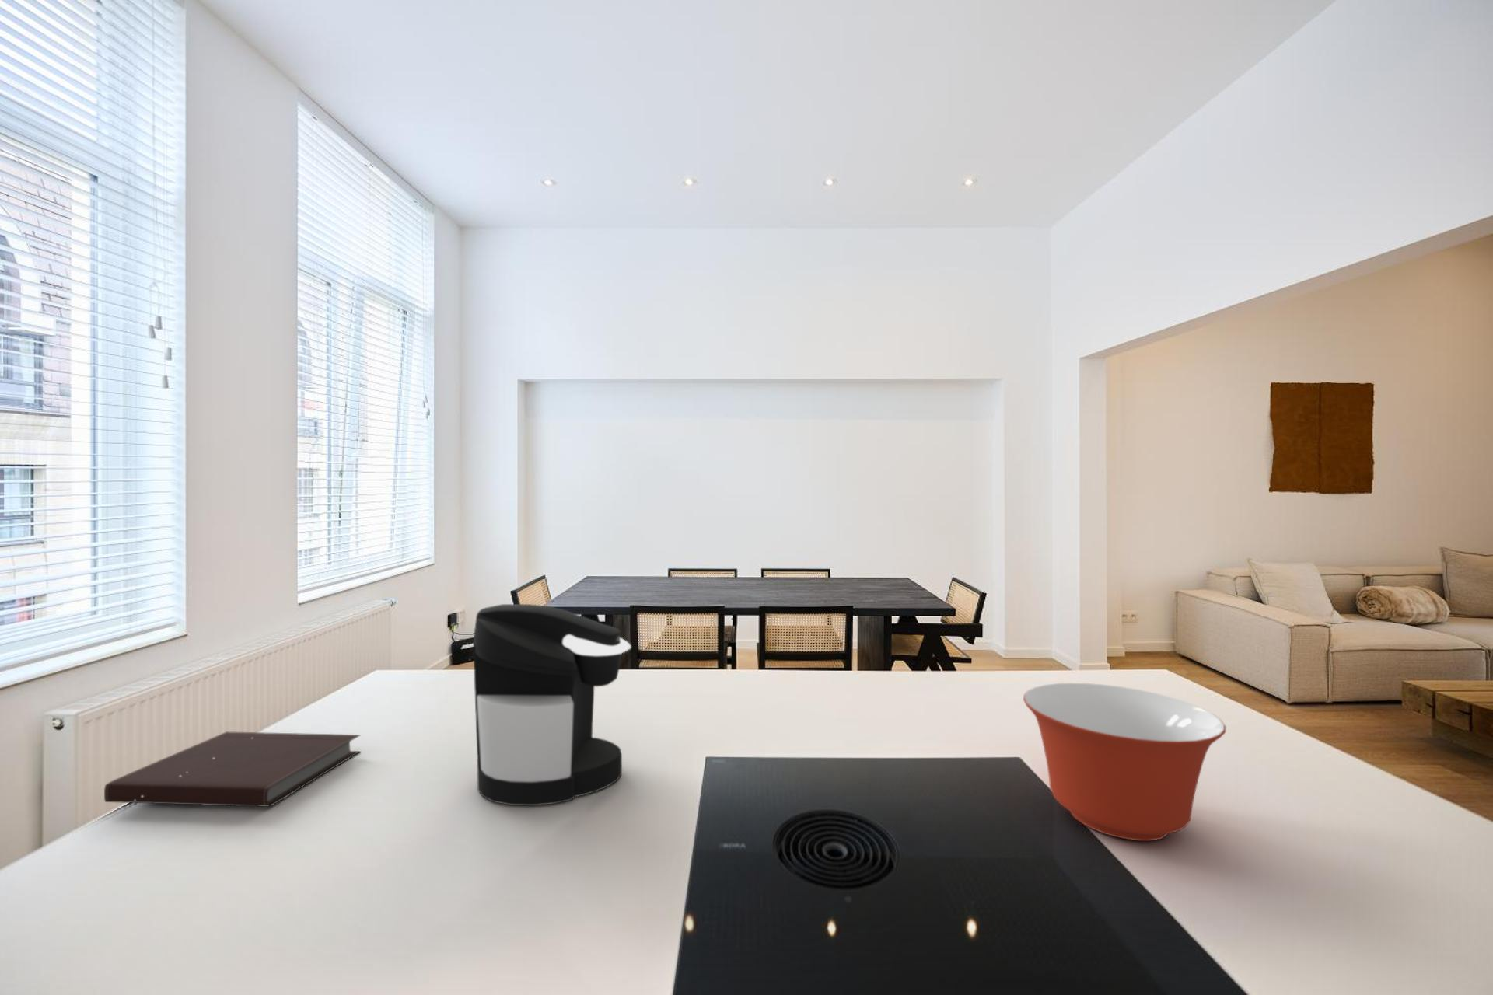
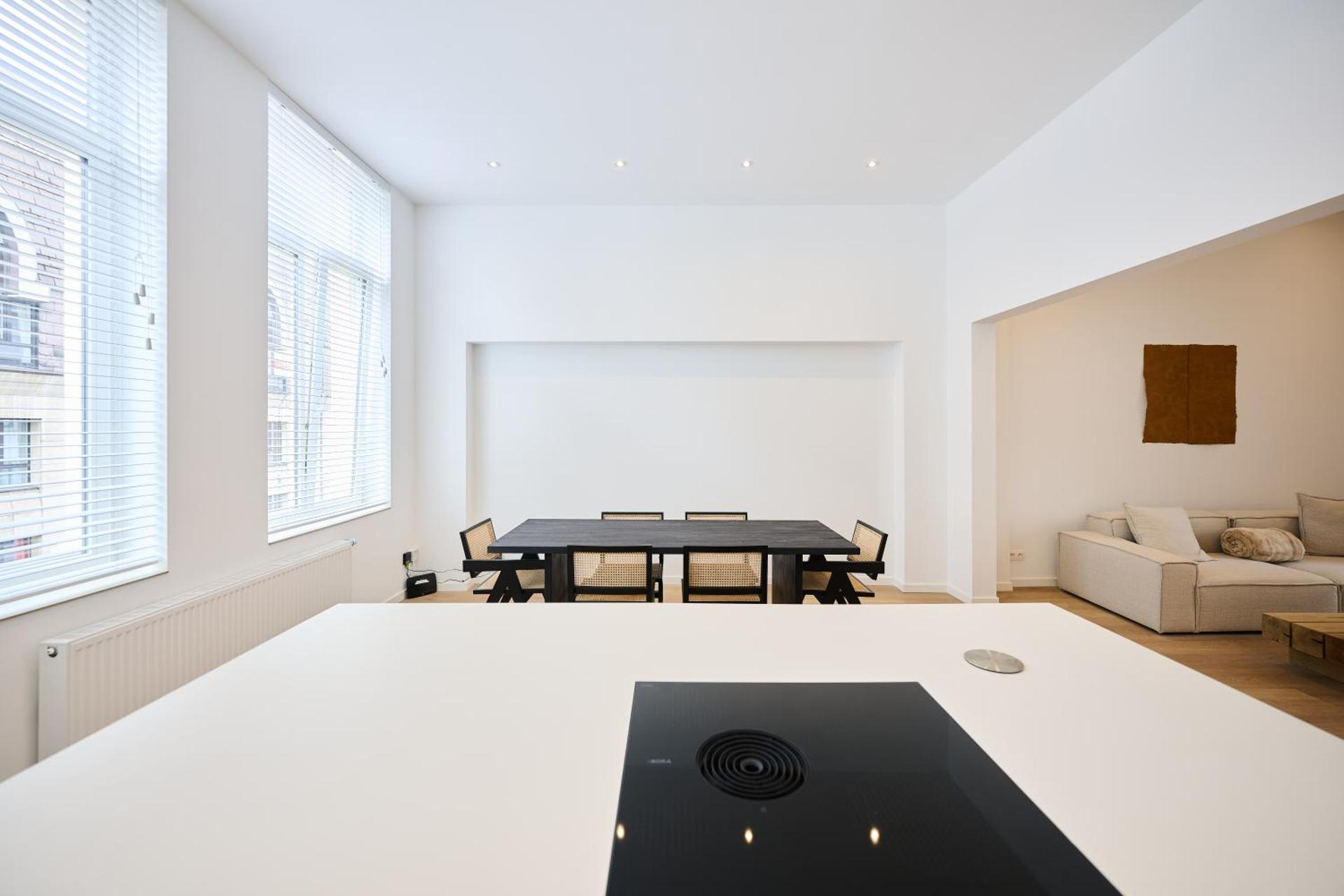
- coffee maker (554, 691)
- notebook (244, 766)
- mixing bowl (1116, 763)
